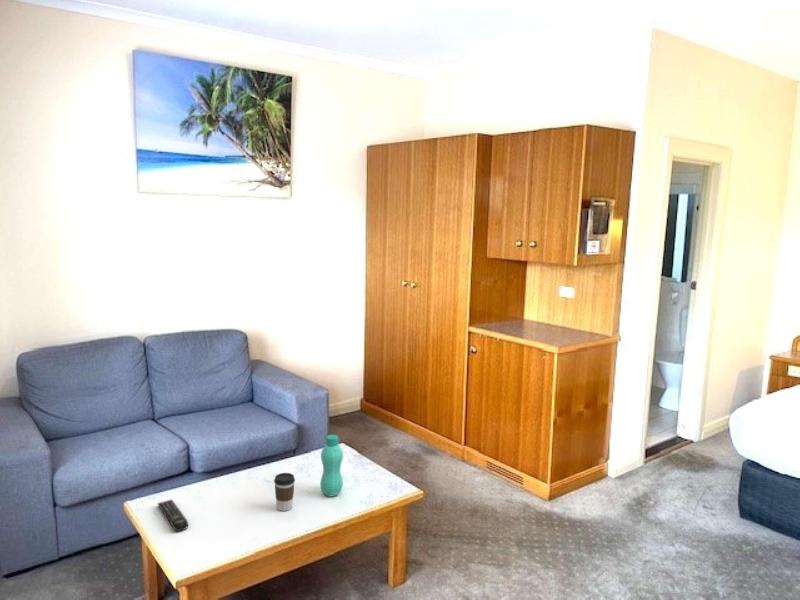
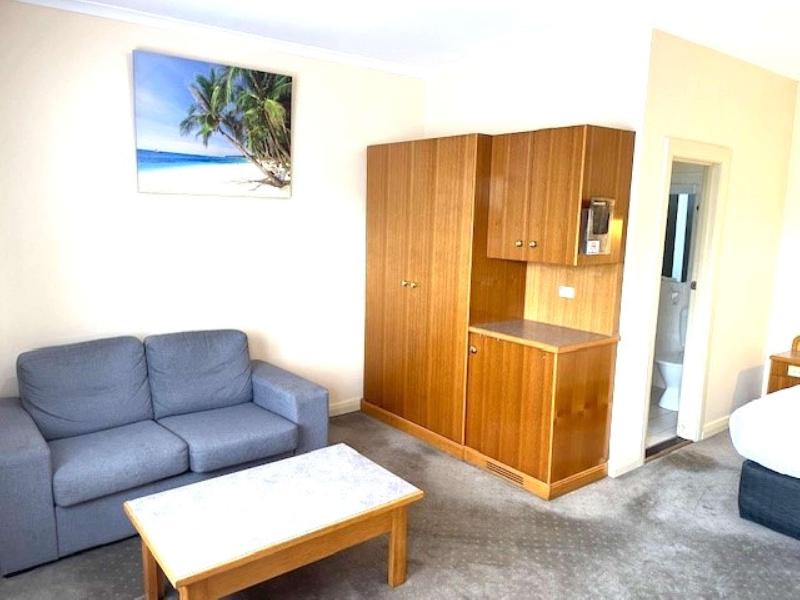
- bottle (331, 465)
- coffee cup (284, 492)
- remote control (172, 514)
